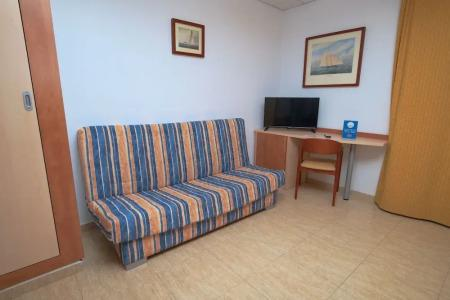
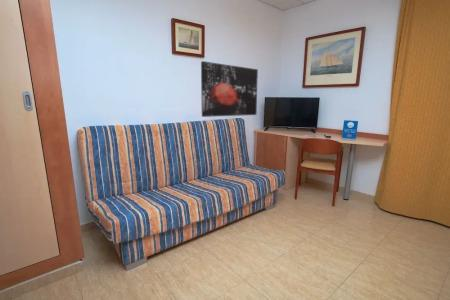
+ wall art (231, 91)
